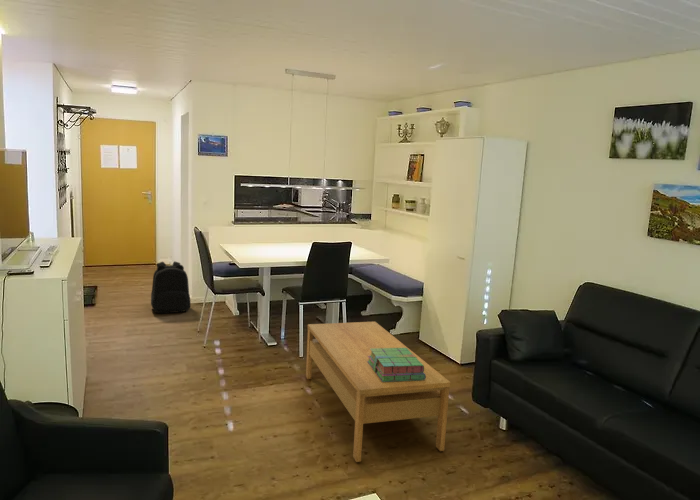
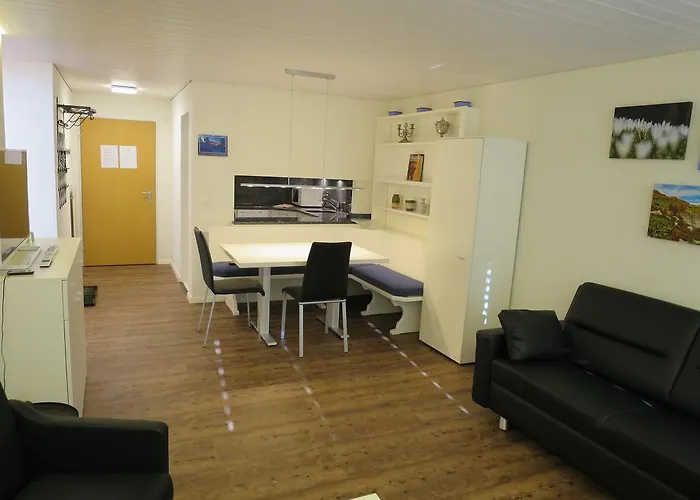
- coffee table (367, 379)
- backpack (170, 286)
- stack of books (395, 363)
